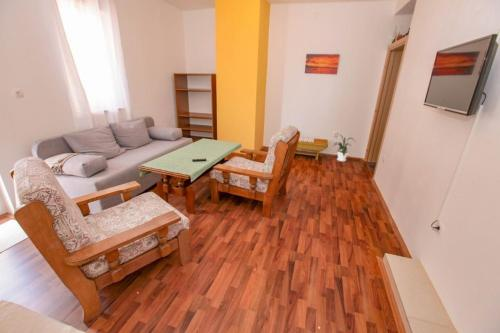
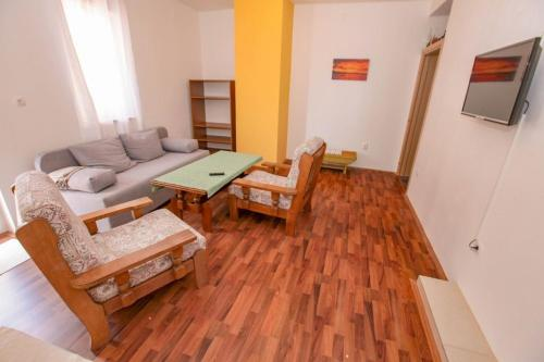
- house plant (342, 147)
